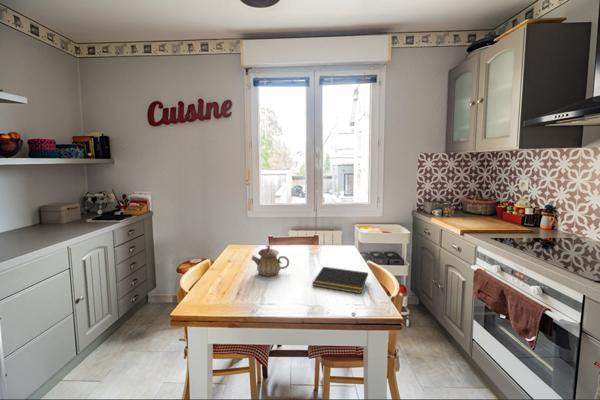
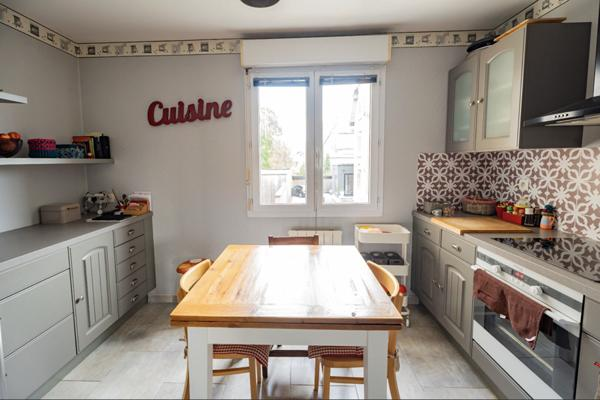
- teapot (270, 259)
- notepad (340, 279)
